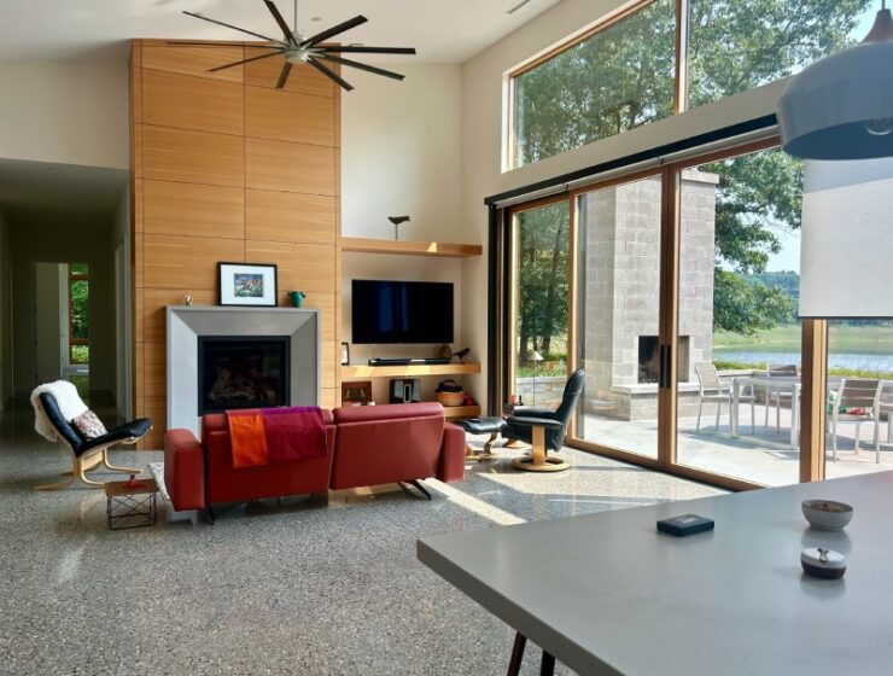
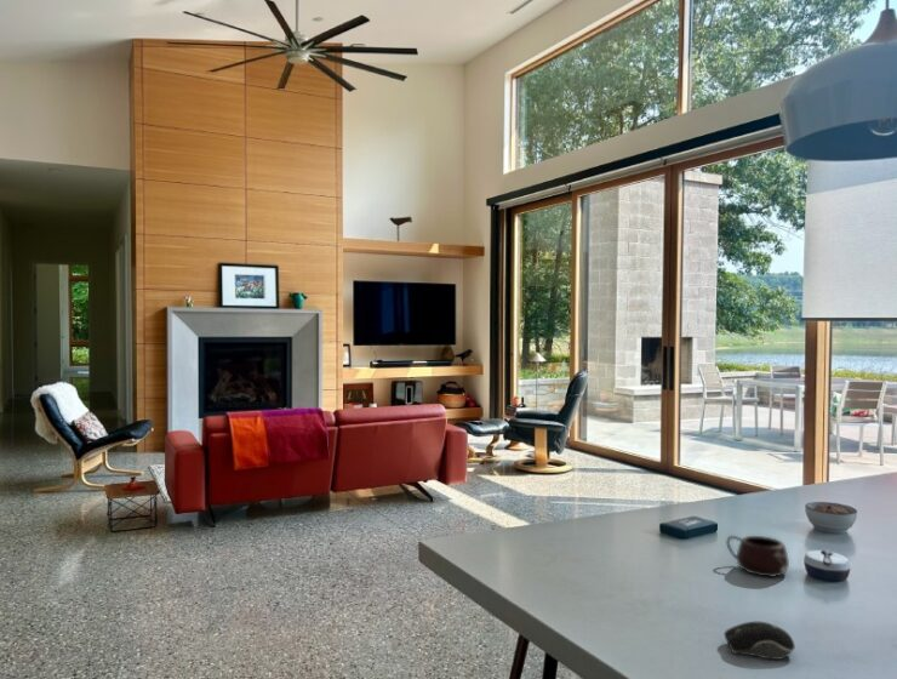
+ computer mouse (759, 635)
+ mug (755, 554)
